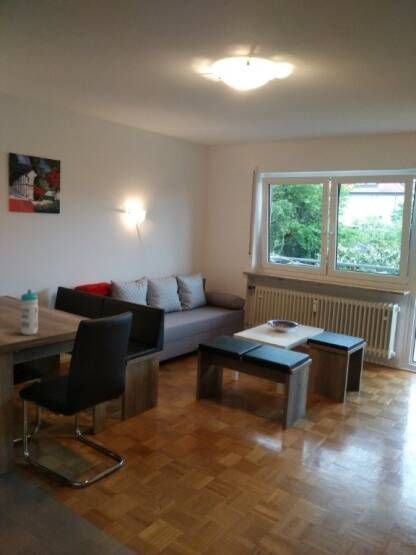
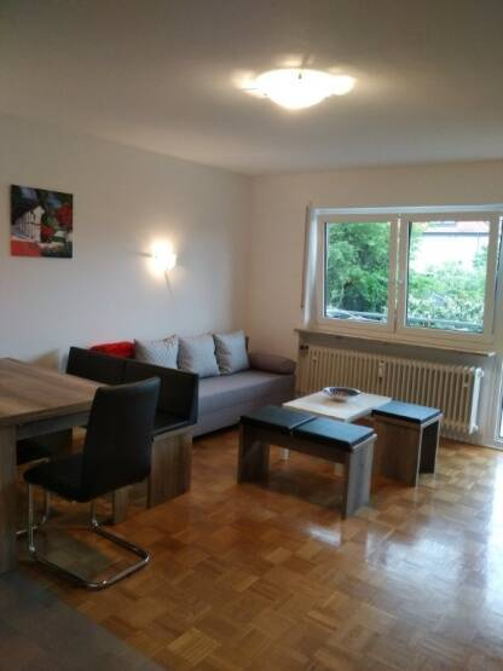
- water bottle (29, 311)
